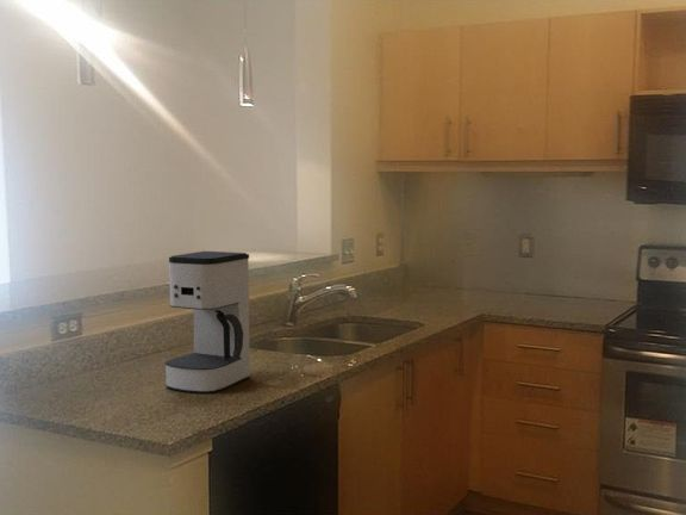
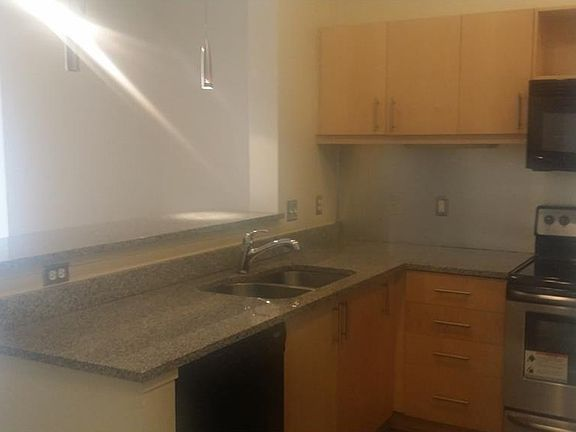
- coffee maker (210, 319)
